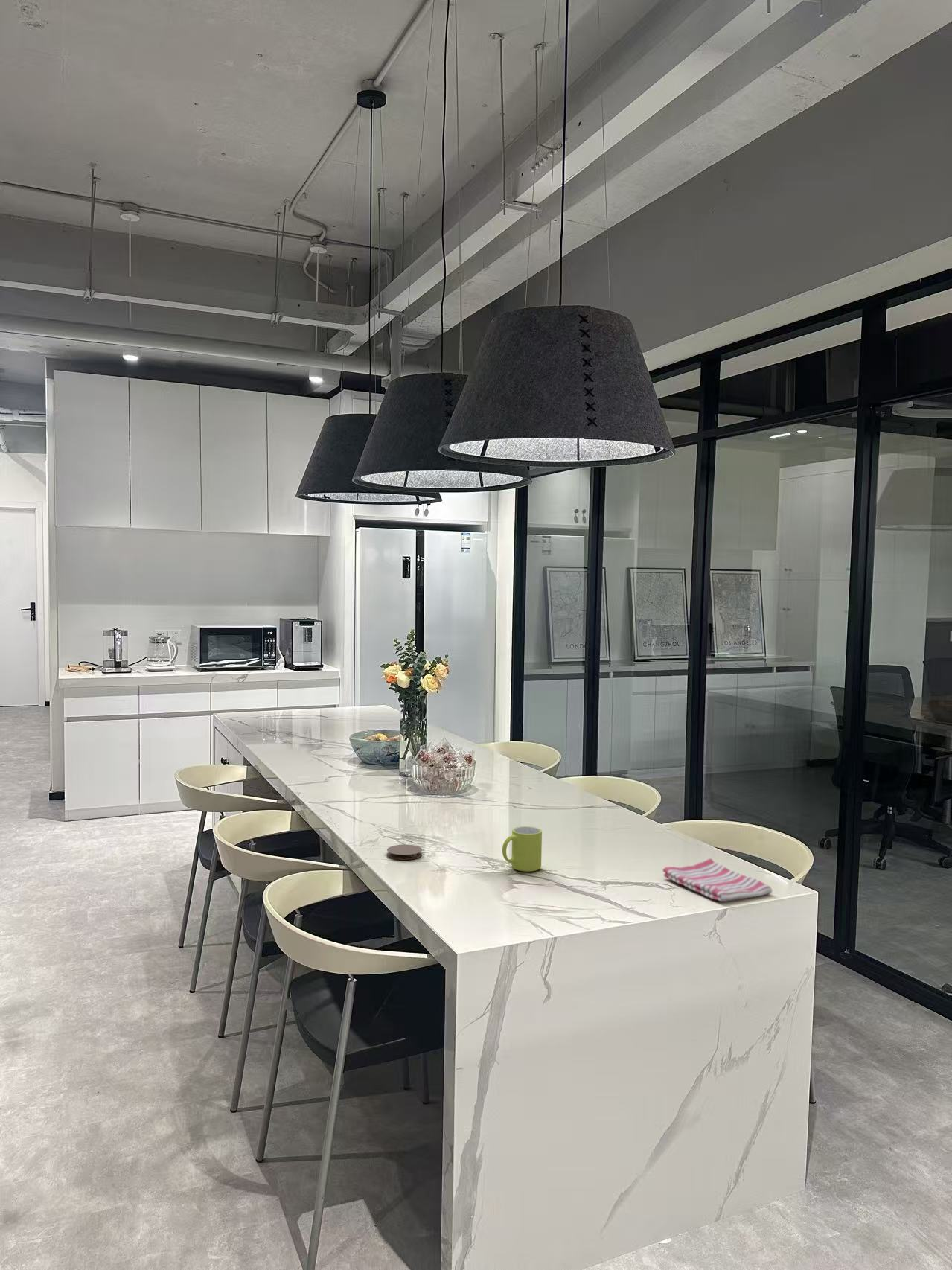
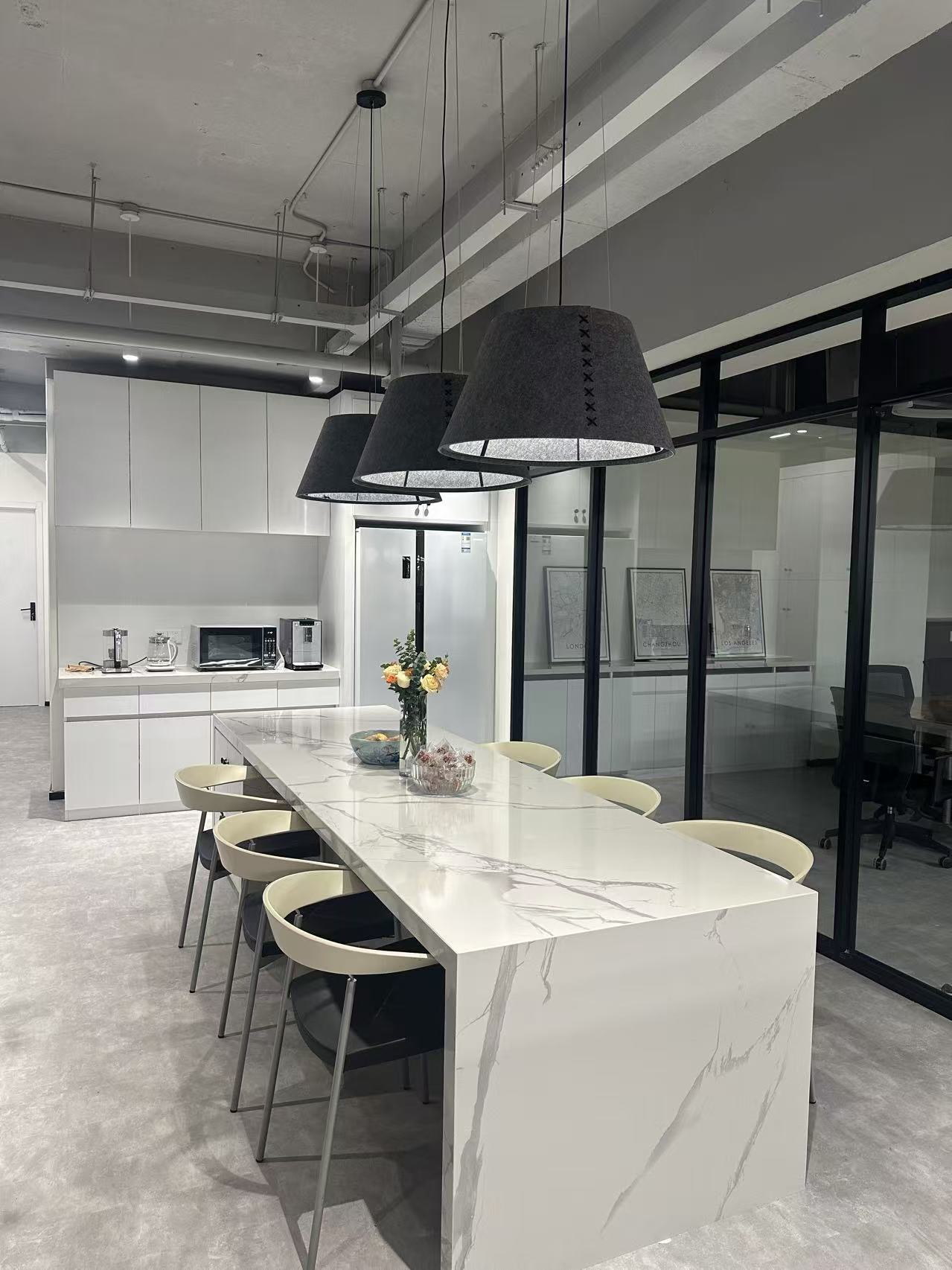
- dish towel (715, 879)
- mug (520, 849)
- coaster (404, 852)
